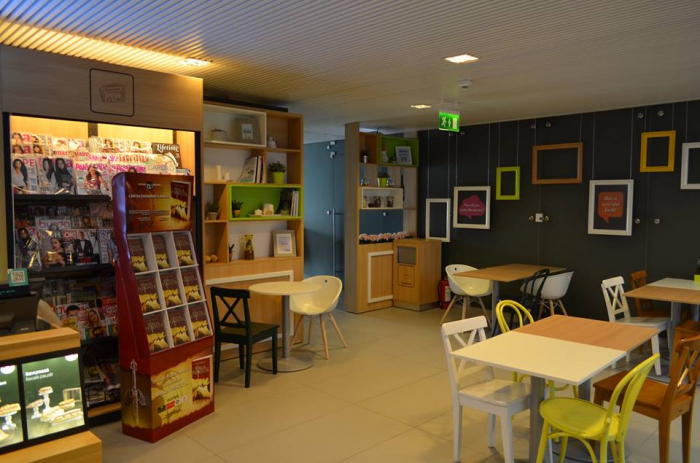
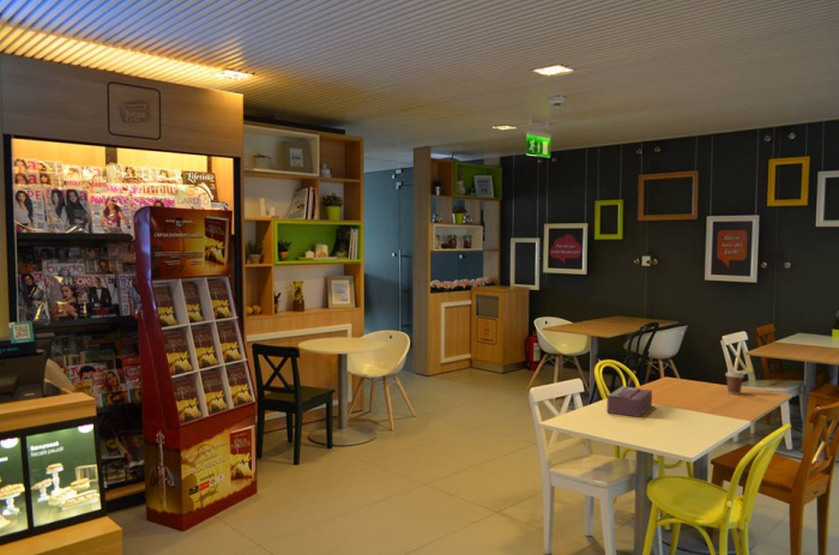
+ tissue box (629, 400)
+ coffee cup (734, 381)
